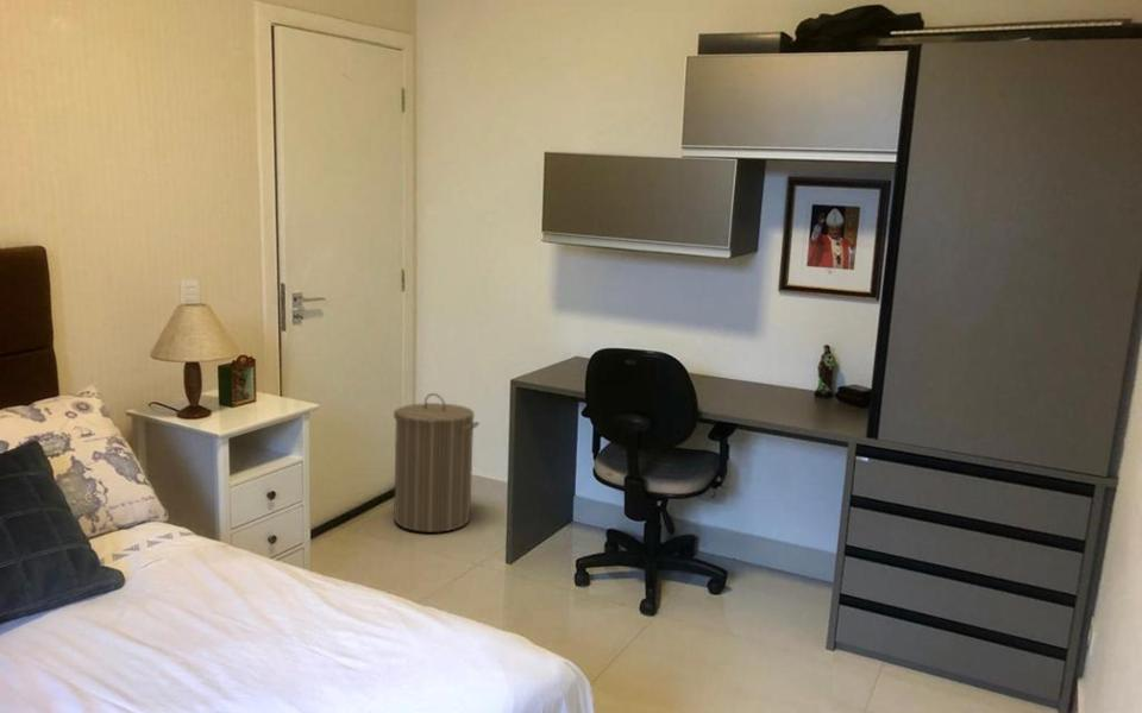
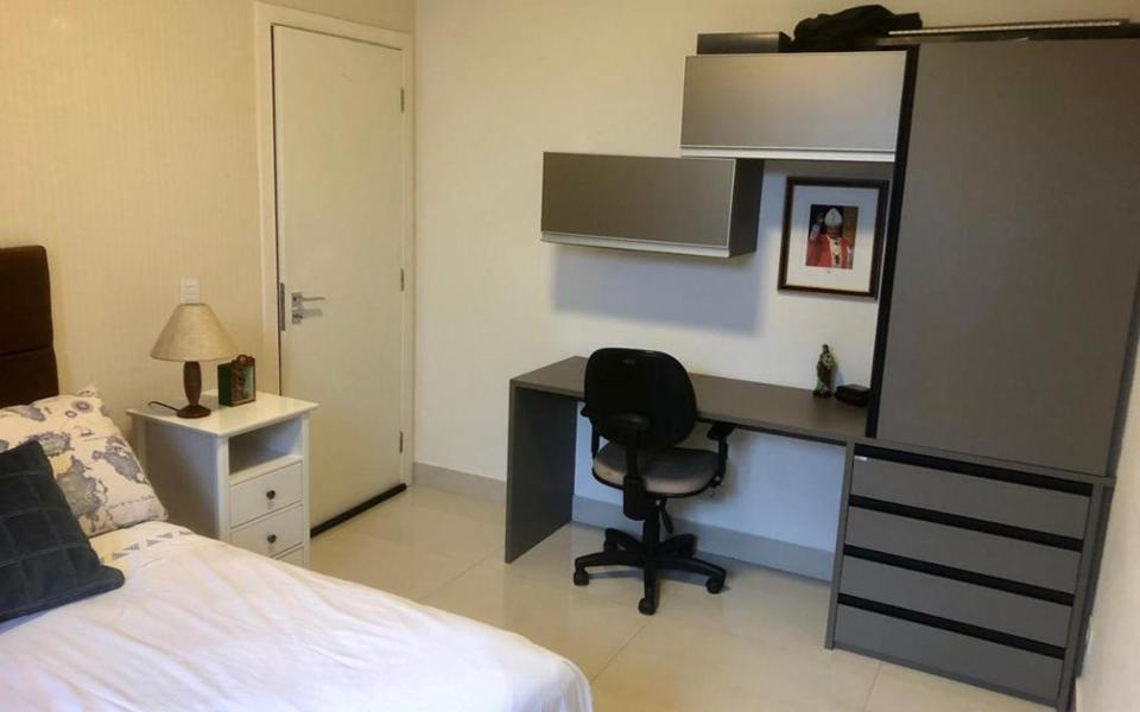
- laundry hamper (433, 456)
